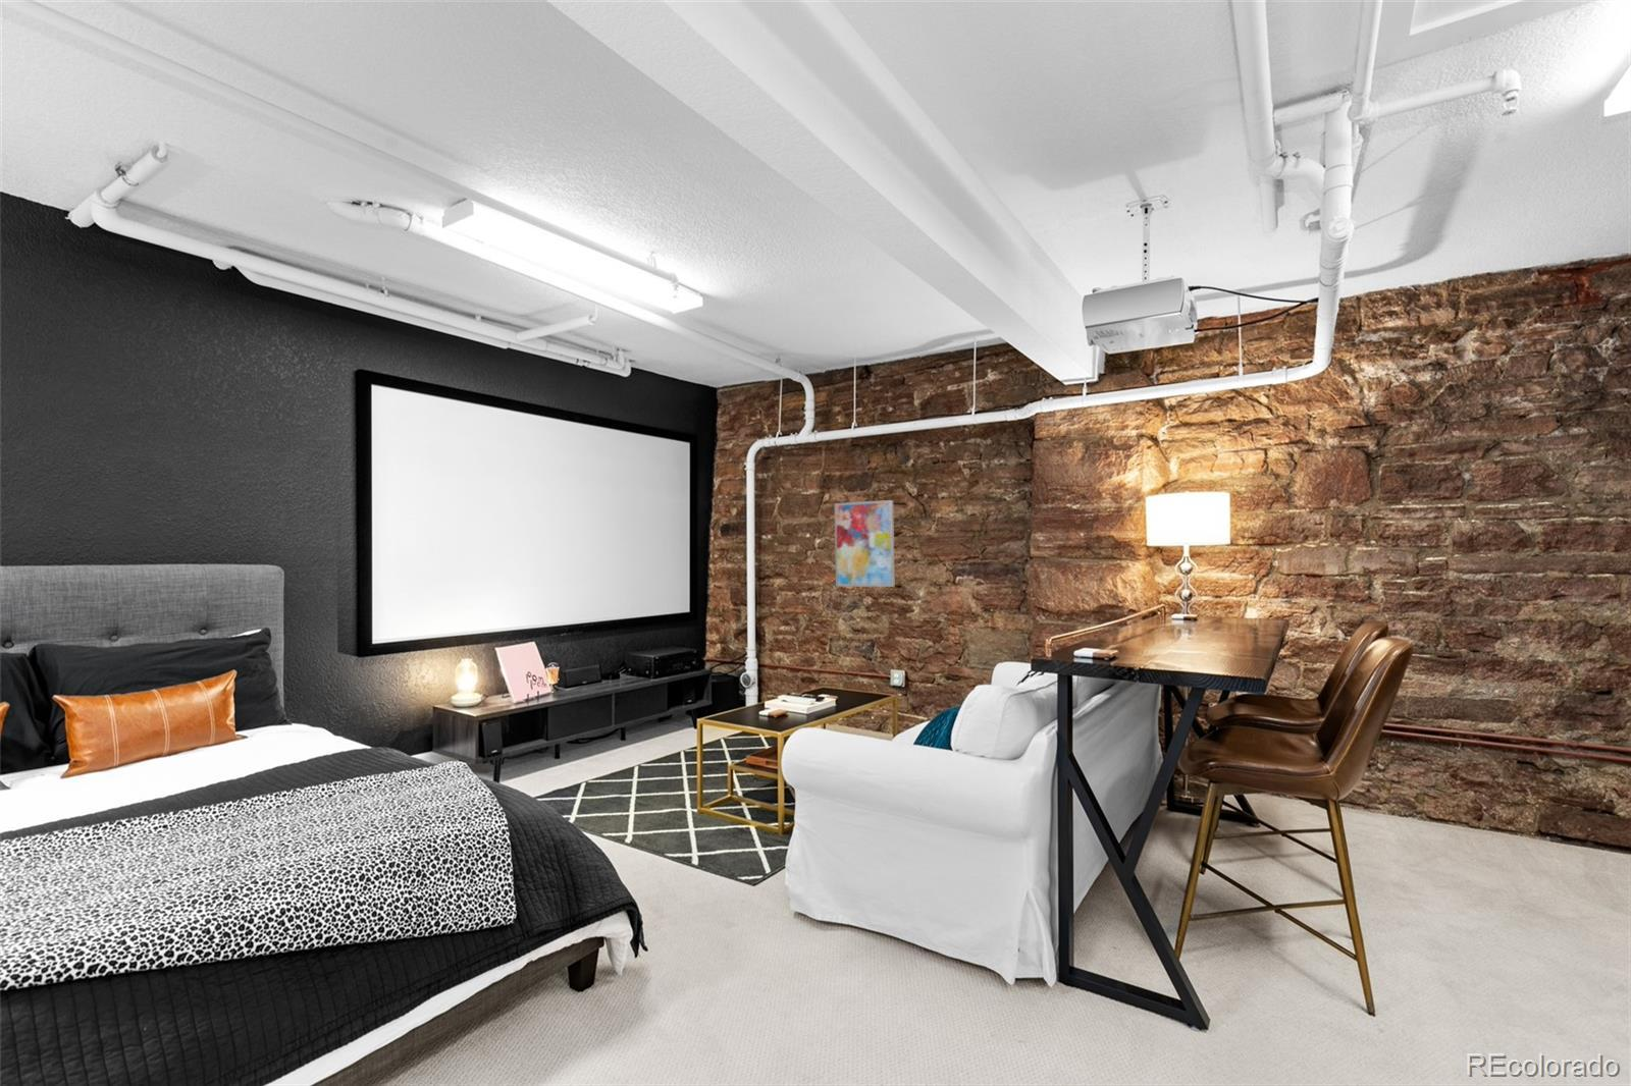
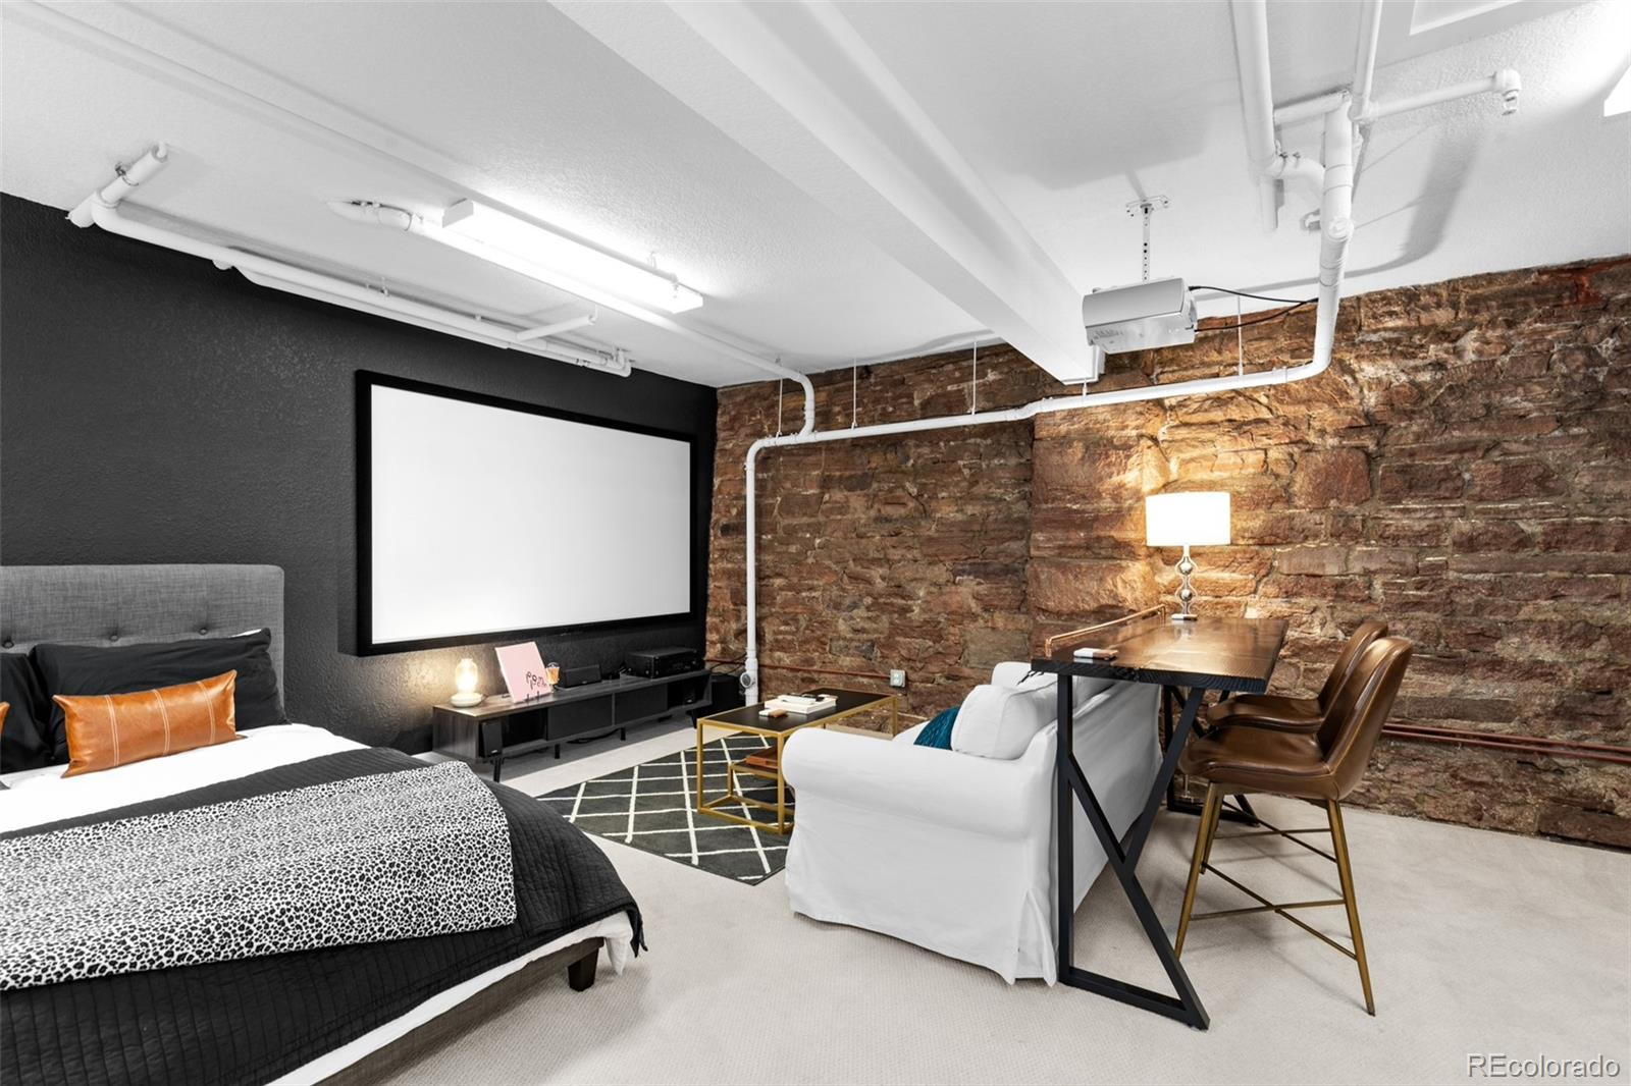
- wall art (863, 544)
